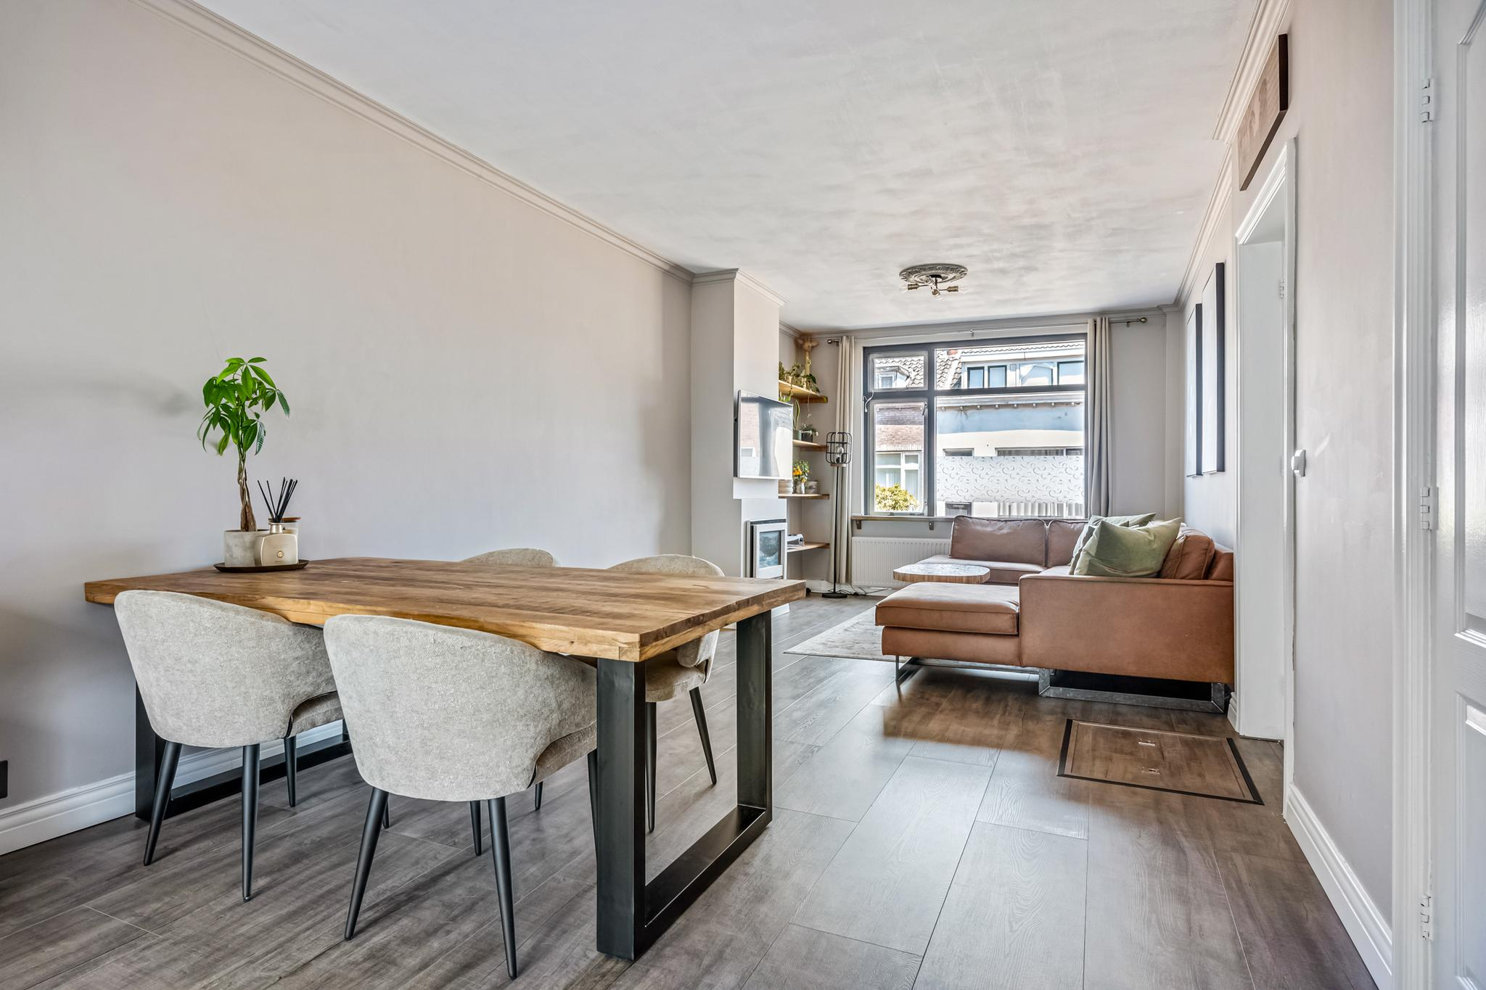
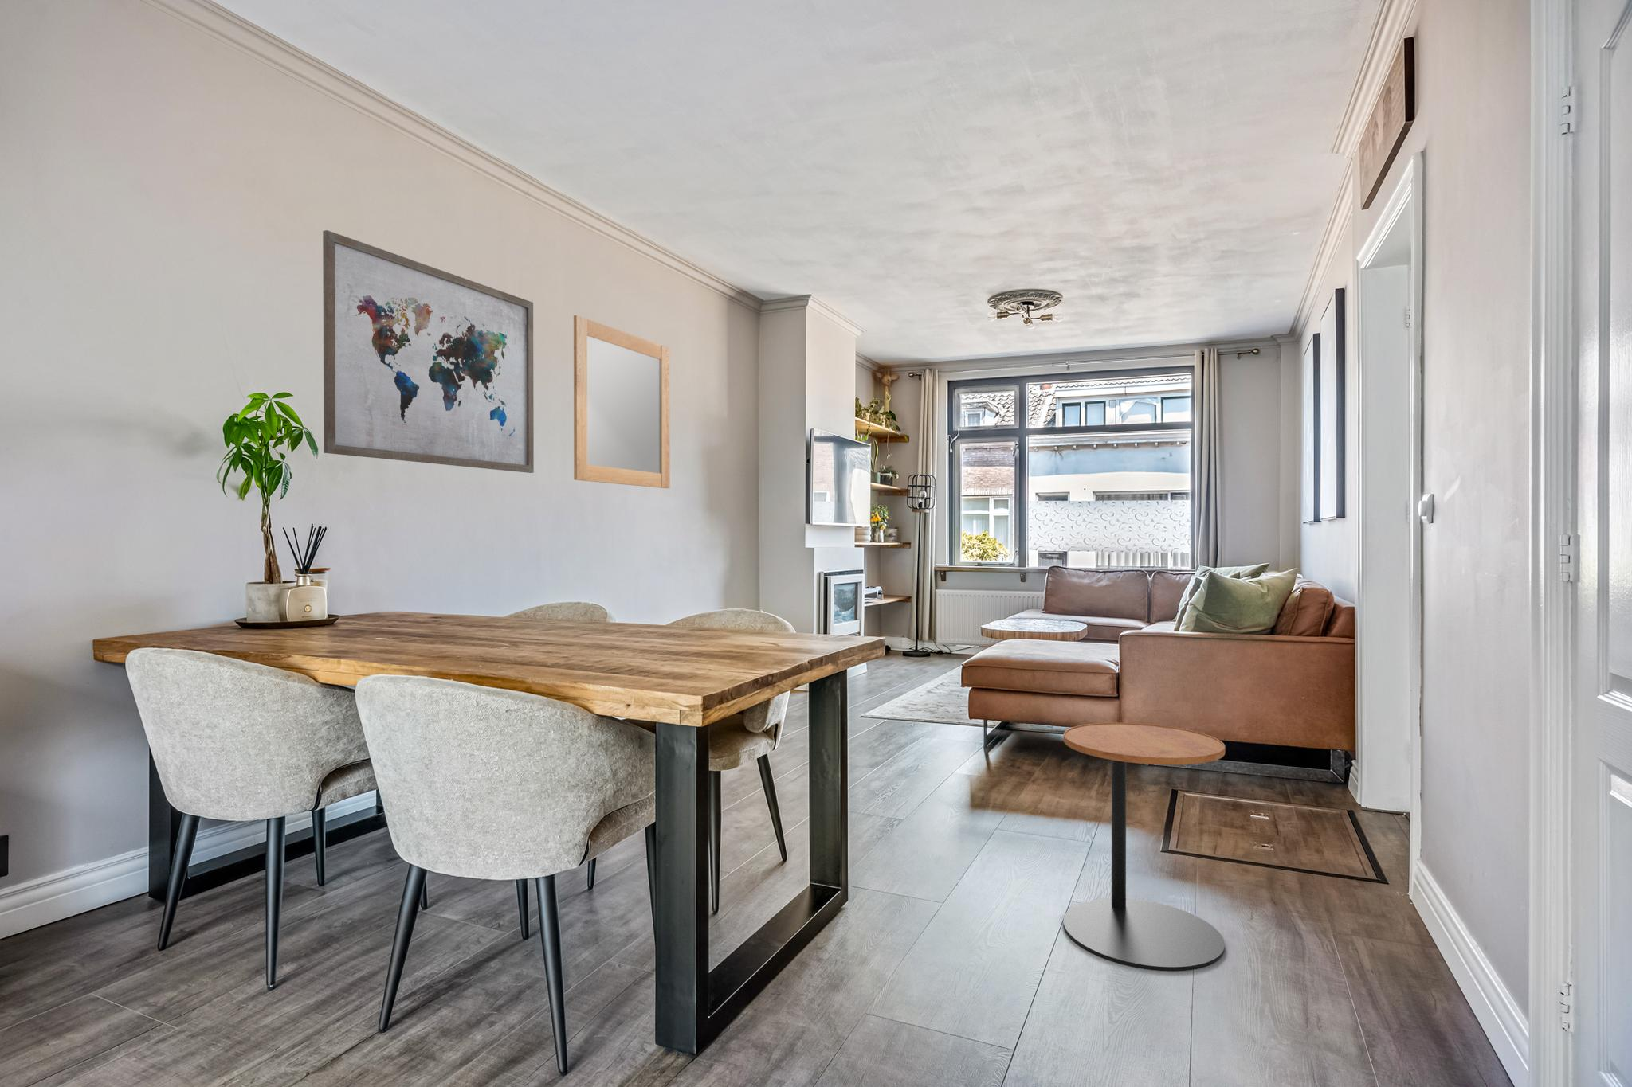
+ home mirror (625, 409)
+ side table (1125, 836)
+ wall art (442, 368)
